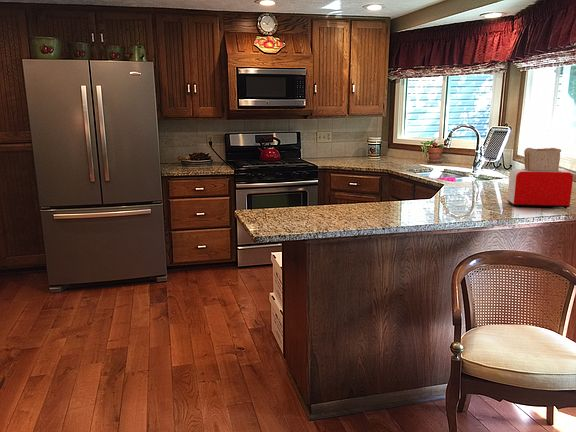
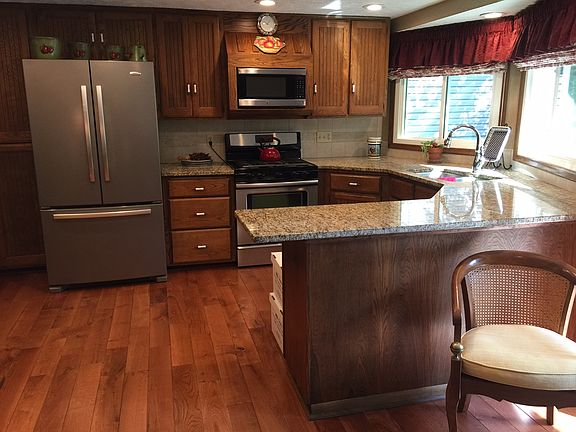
- toaster (542, 177)
